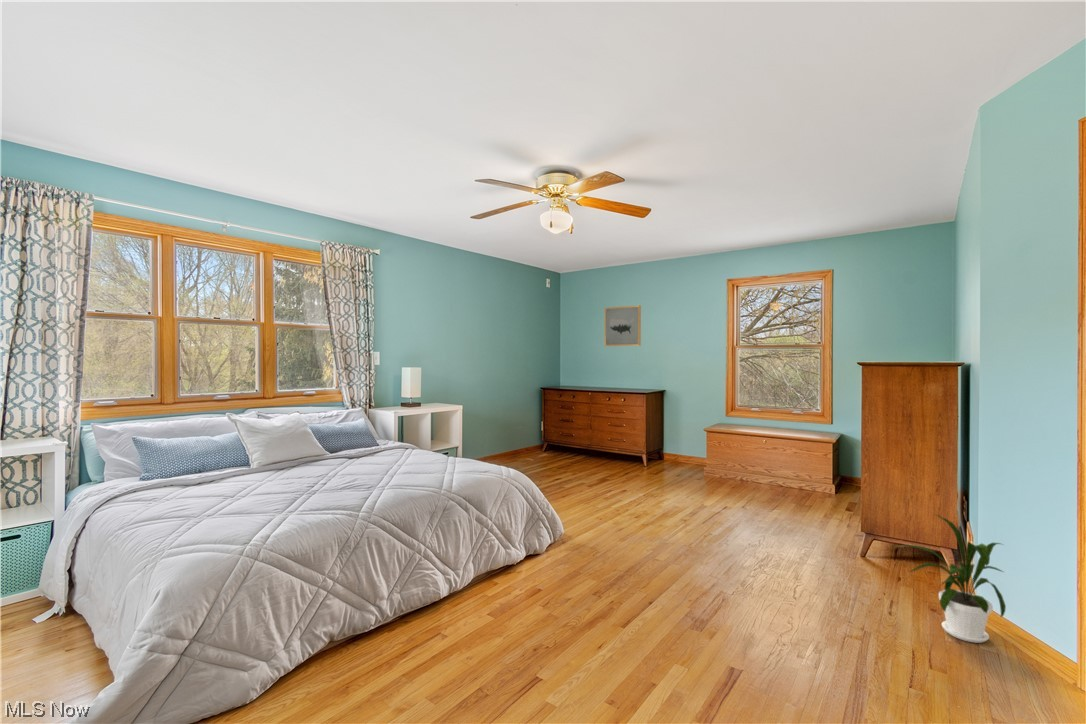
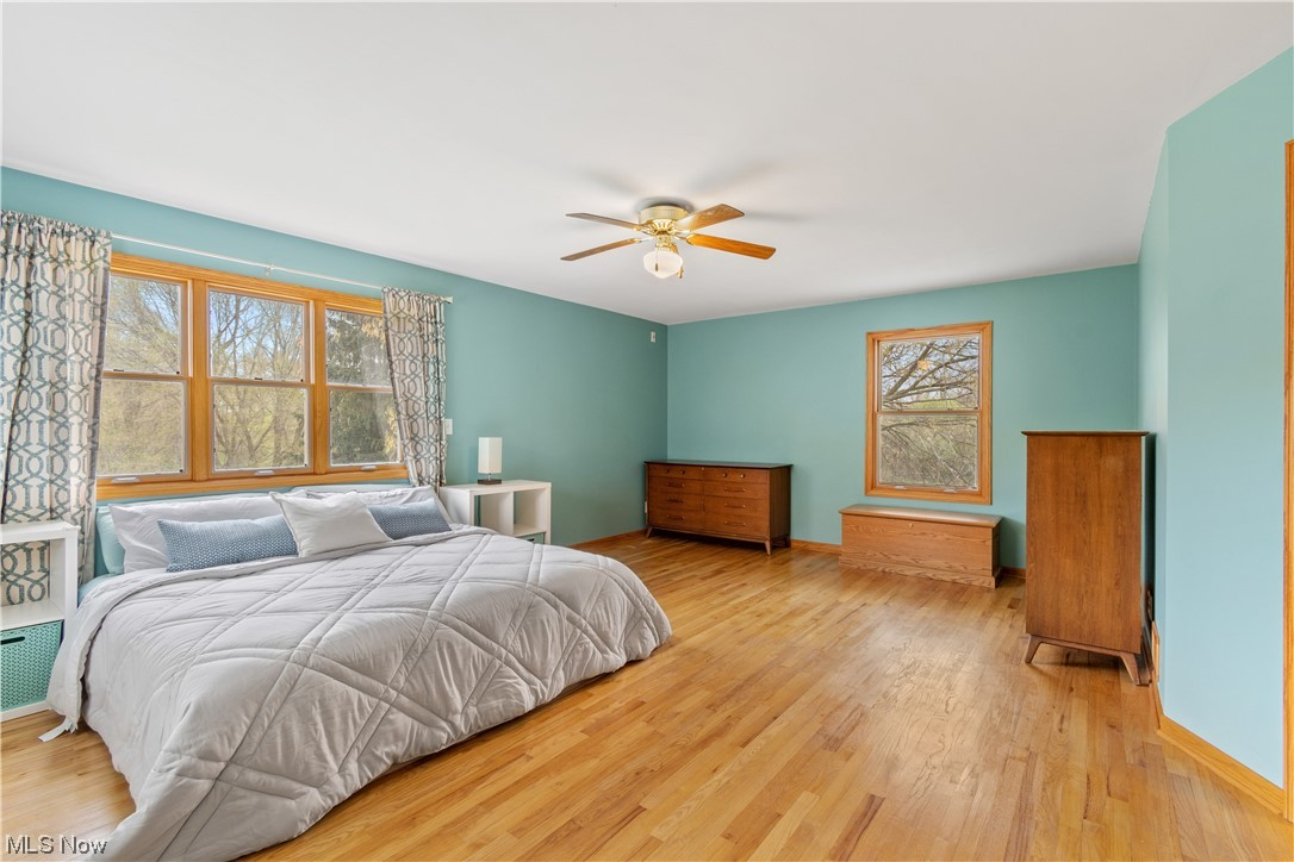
- wall art (622, 326)
- house plant (961, 578)
